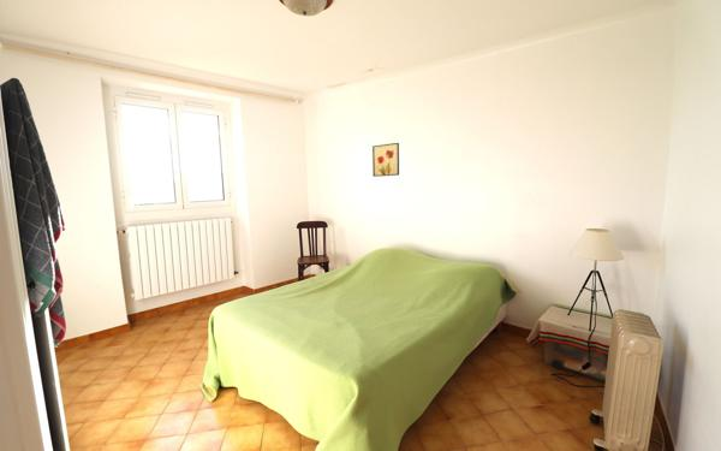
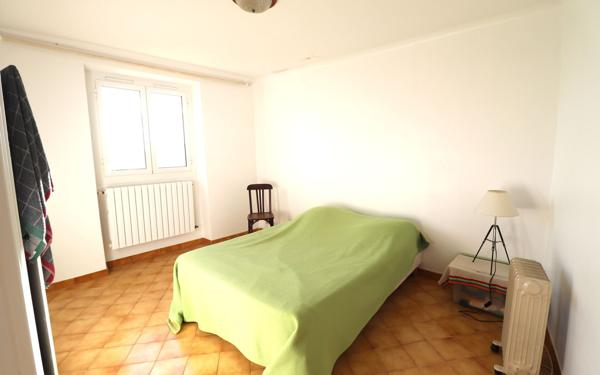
- wall art (386, 160)
